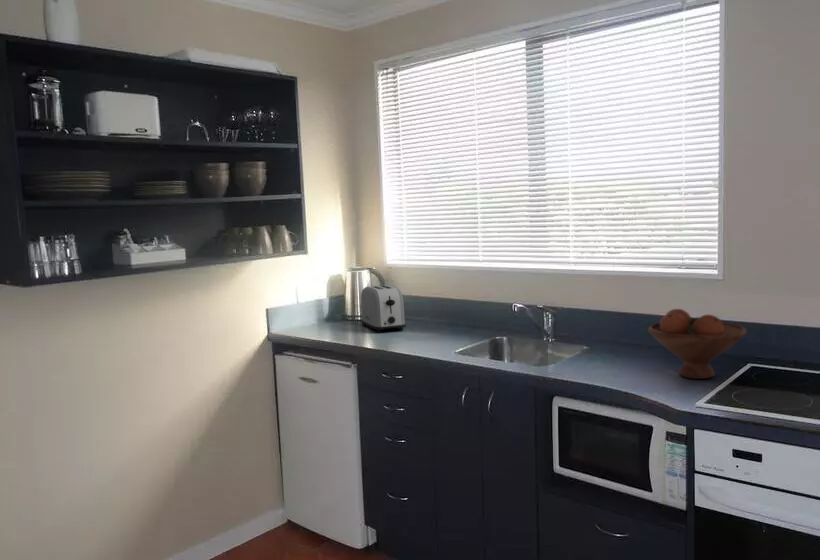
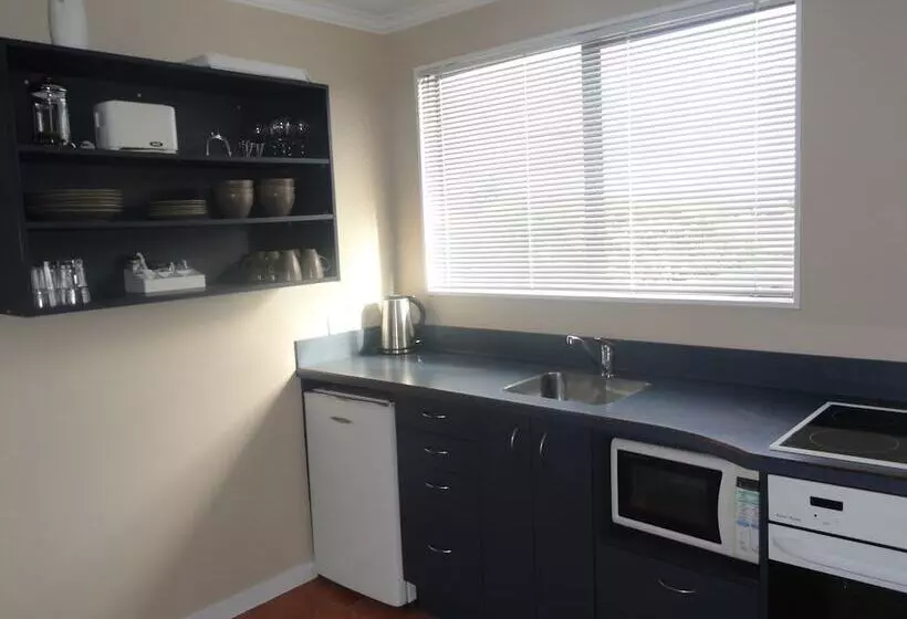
- fruit bowl (696, 342)
- toaster (382, 307)
